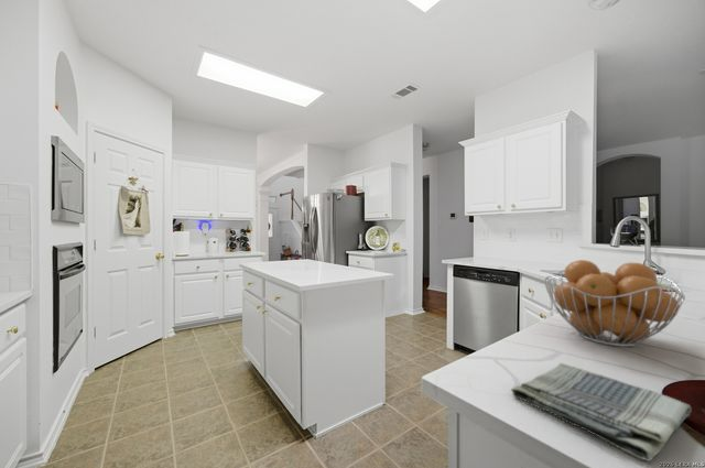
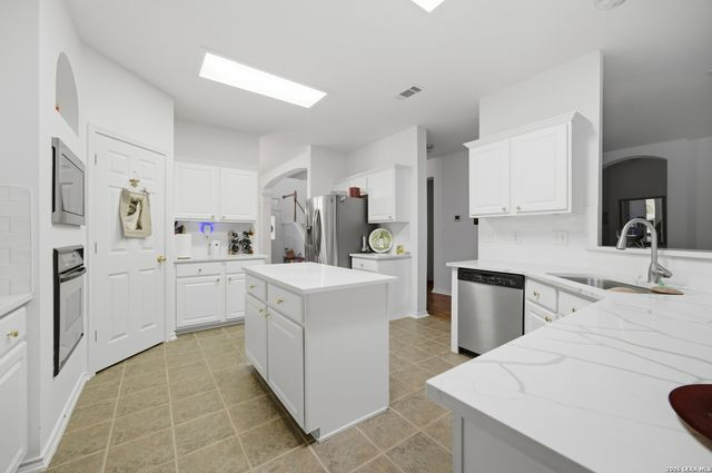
- dish towel (595, 396)
- fruit basket (606, 300)
